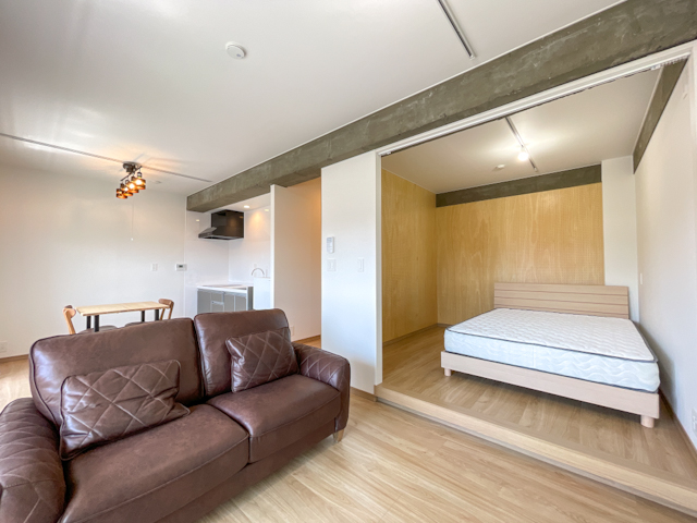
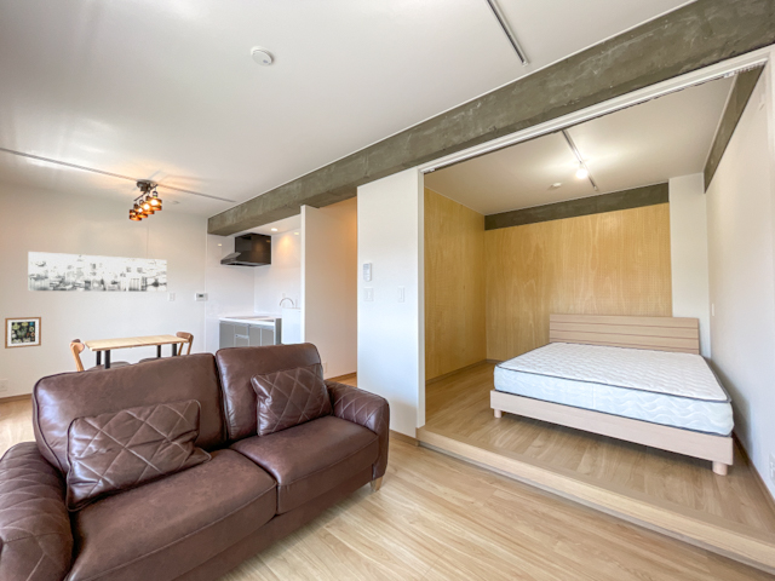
+ wall art (23, 332)
+ wall art (104, 274)
